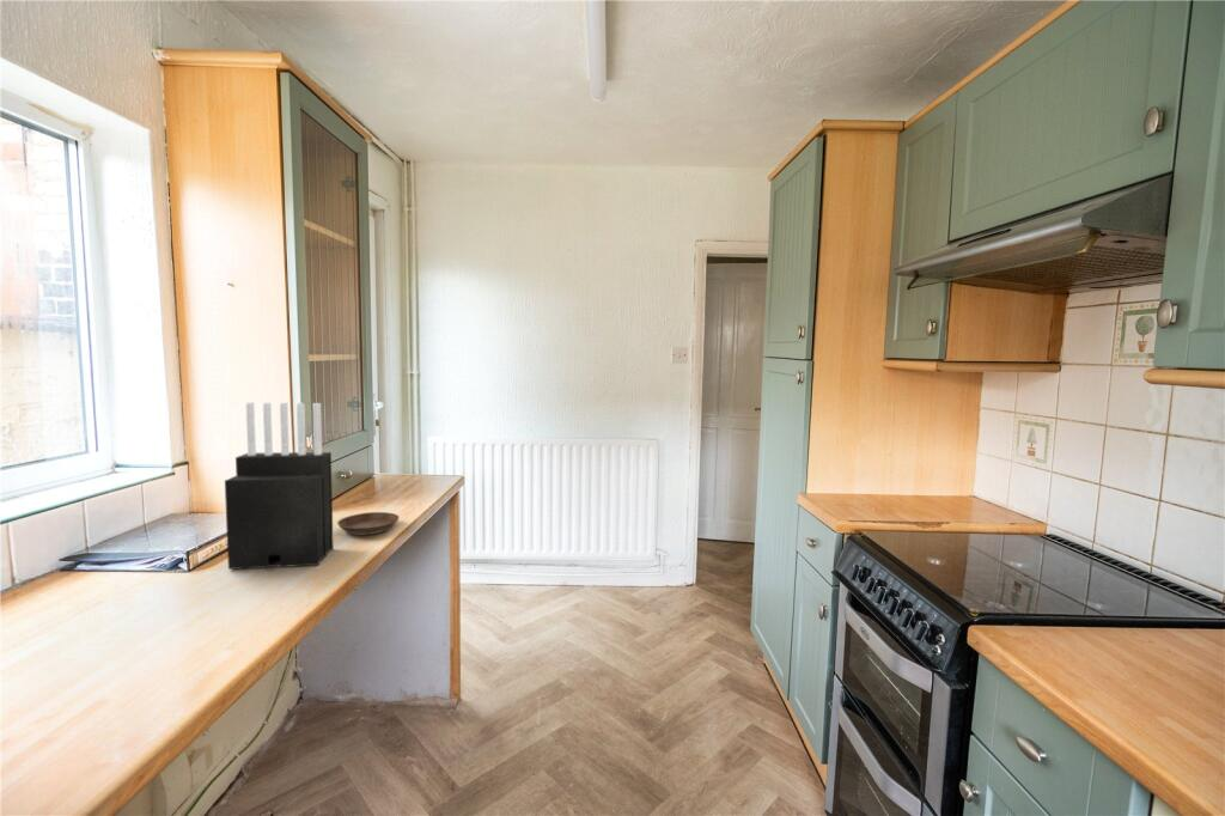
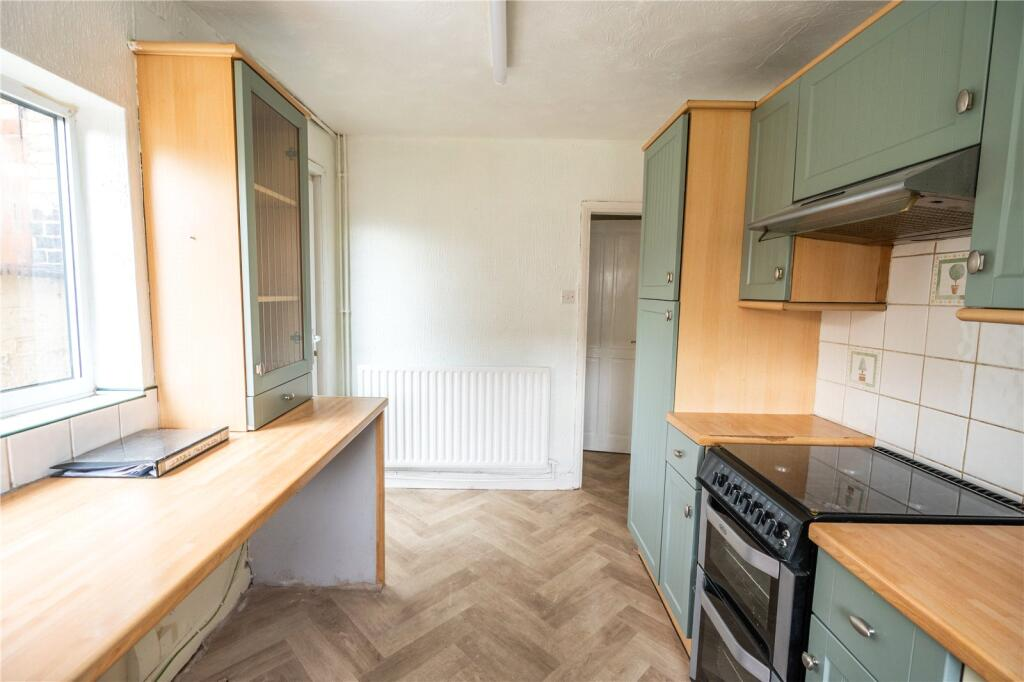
- knife block (279, 483)
- saucer (368, 524)
